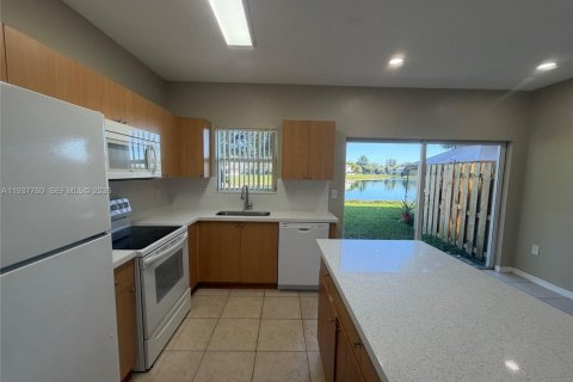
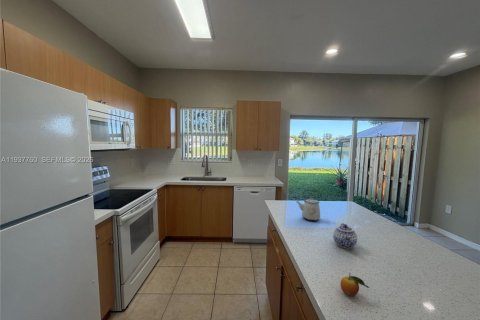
+ fruit (355, 283)
+ kettle (308, 204)
+ teapot (345, 234)
